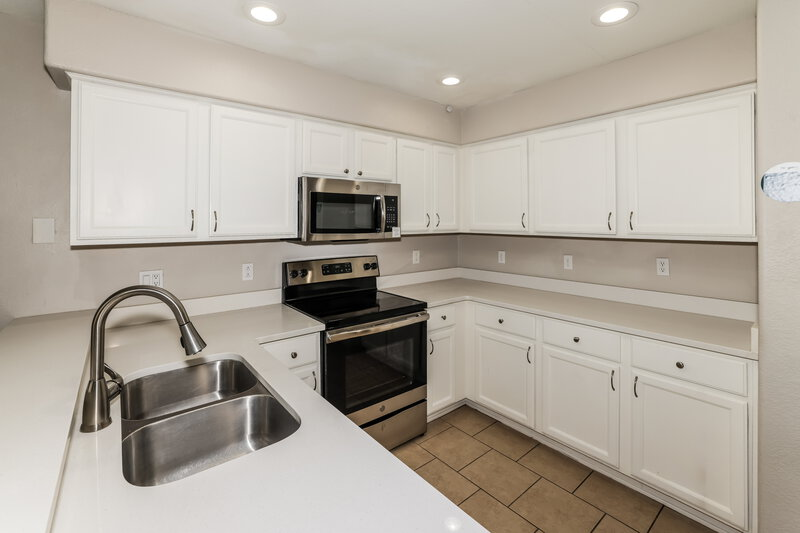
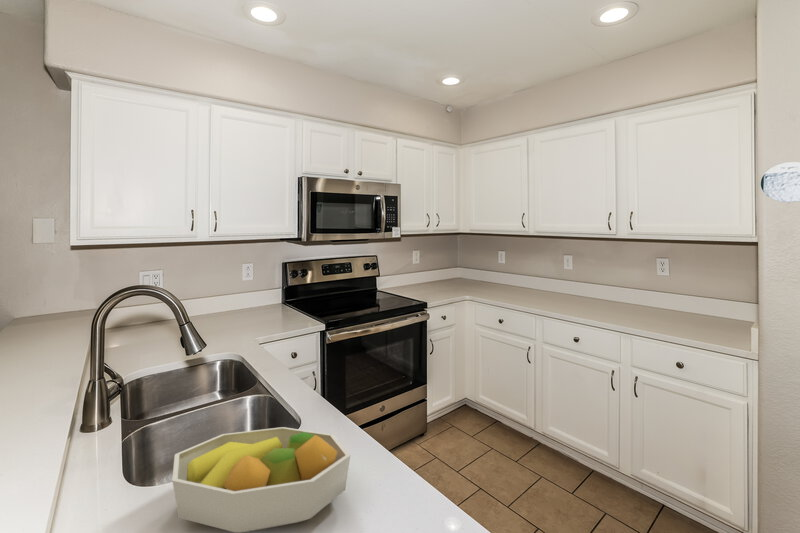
+ fruit bowl (262, 467)
